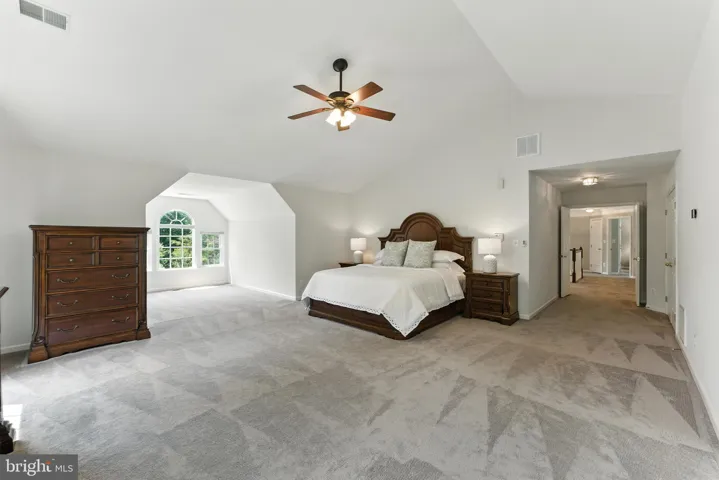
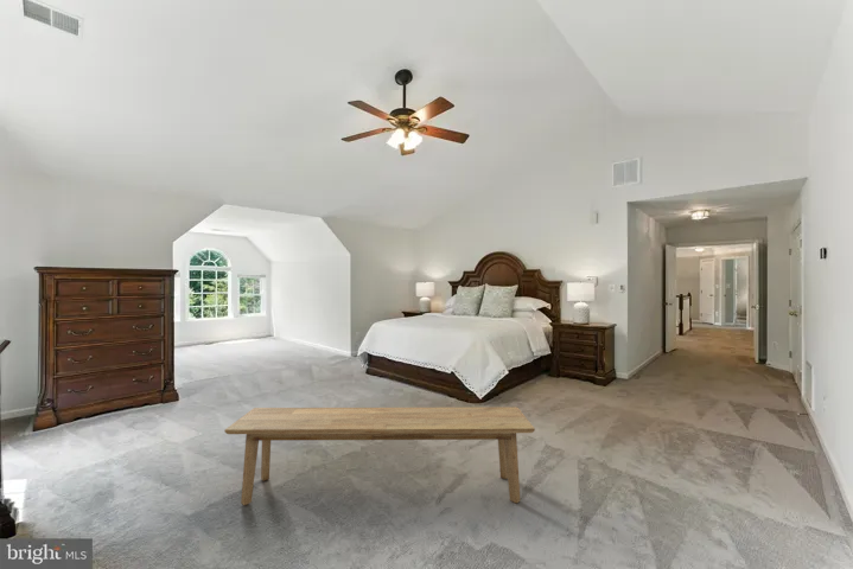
+ bench (383, 439)
